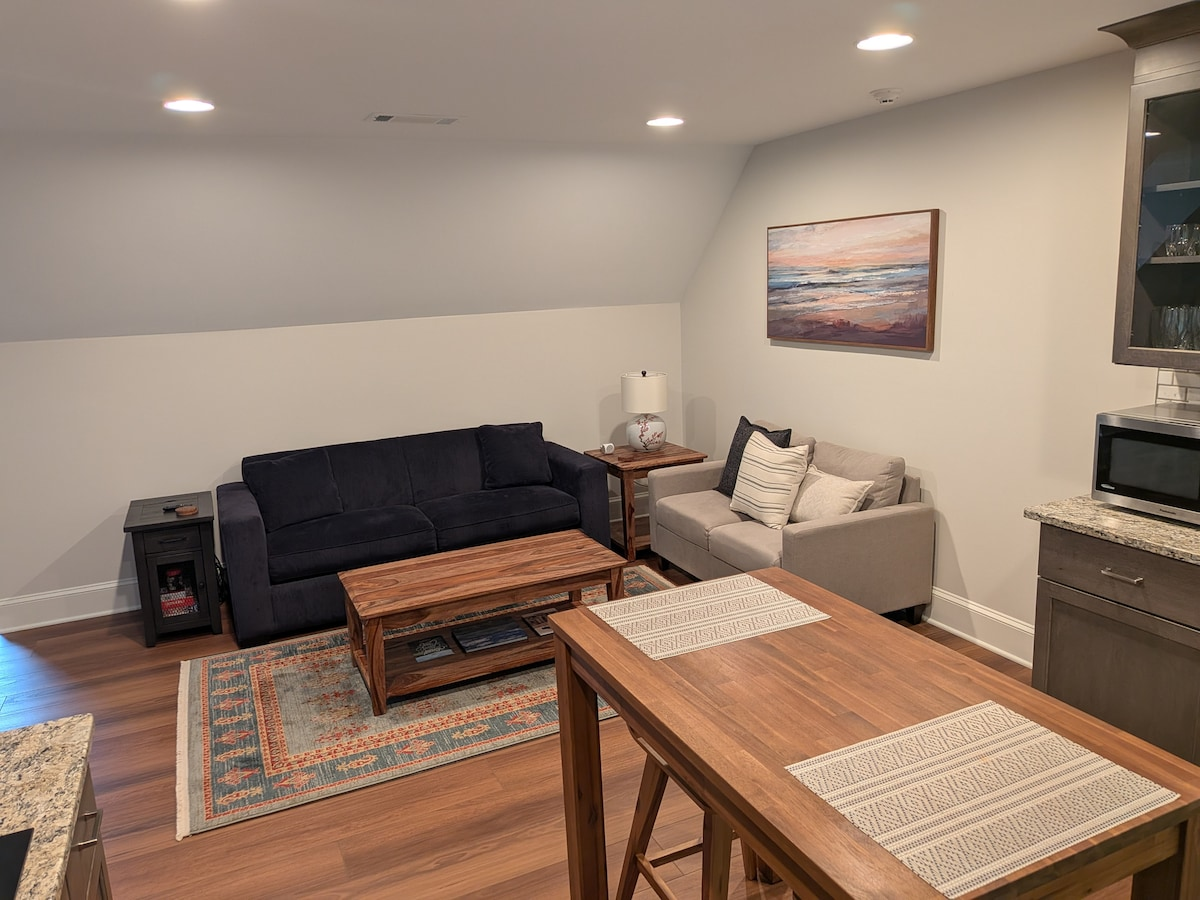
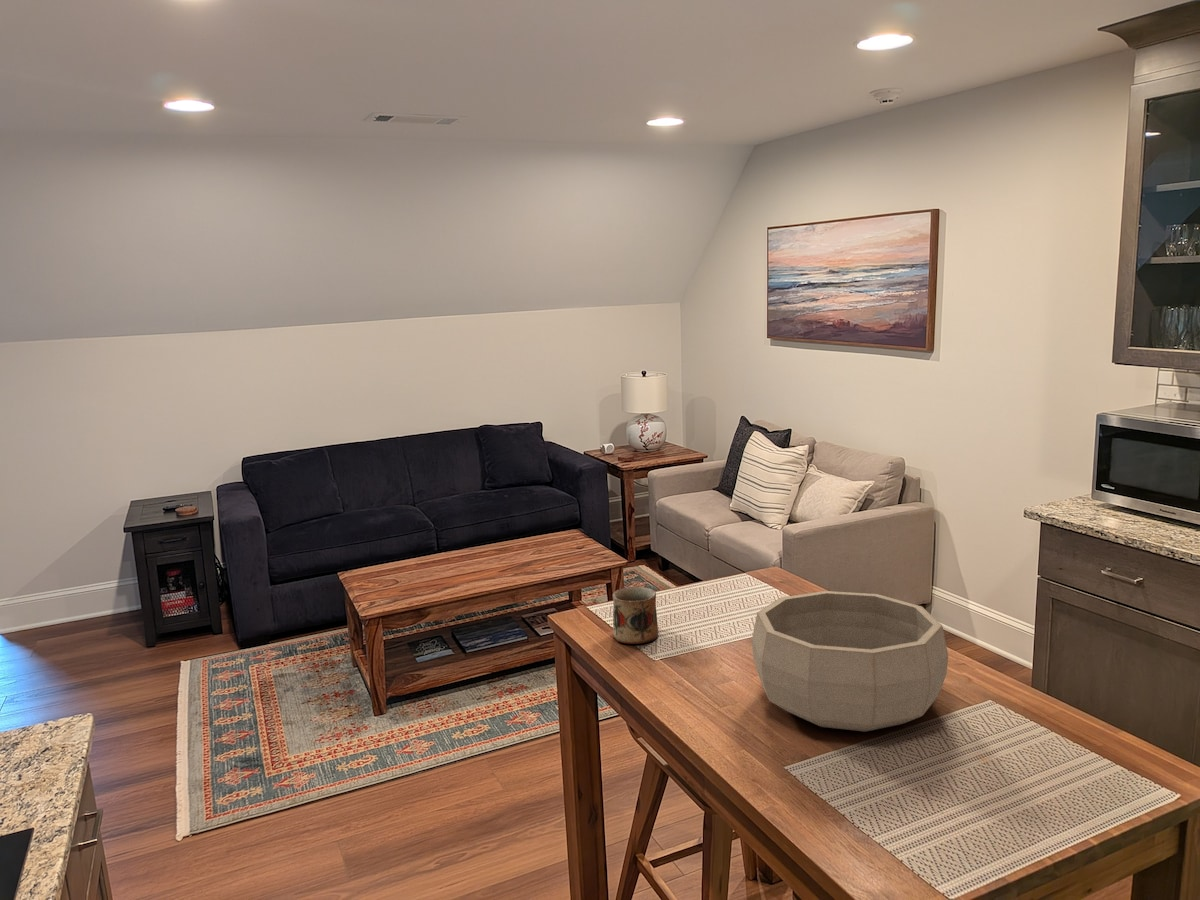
+ mug (634, 613)
+ decorative bowl (846, 660)
